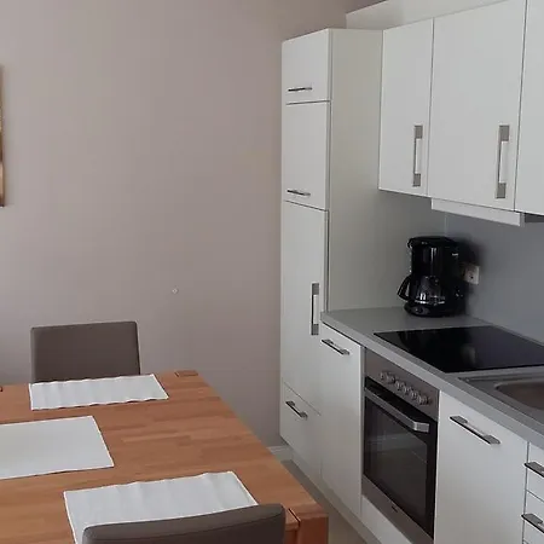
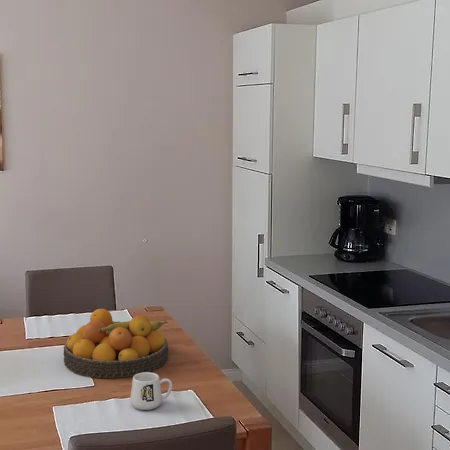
+ fruit bowl (116, 337)
+ mug (151, 390)
